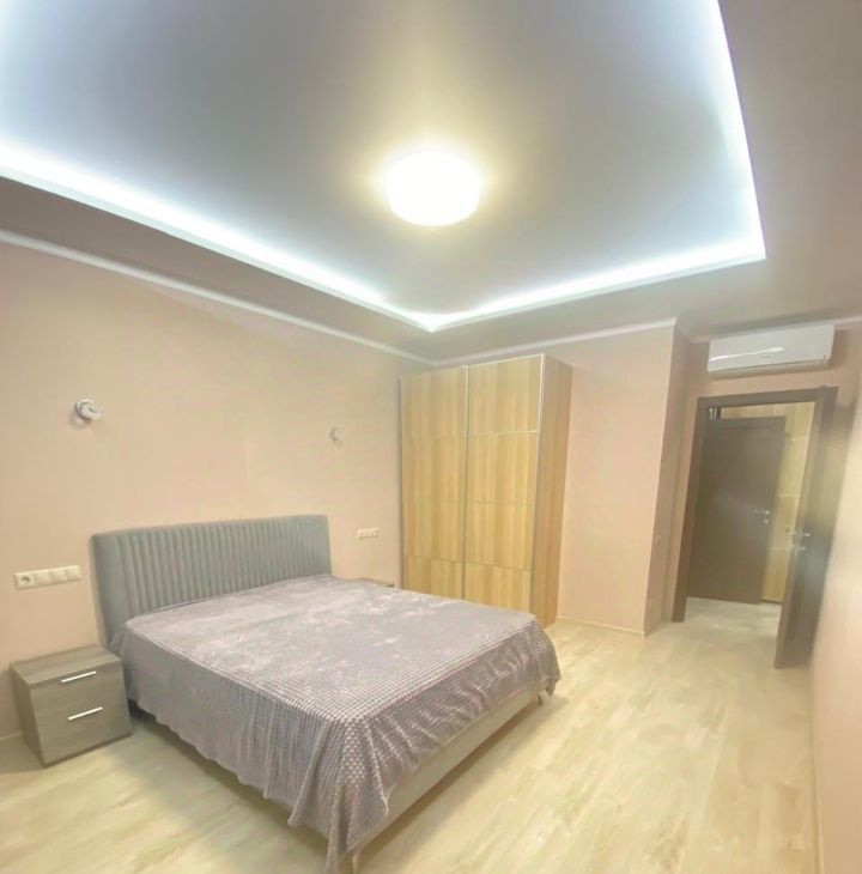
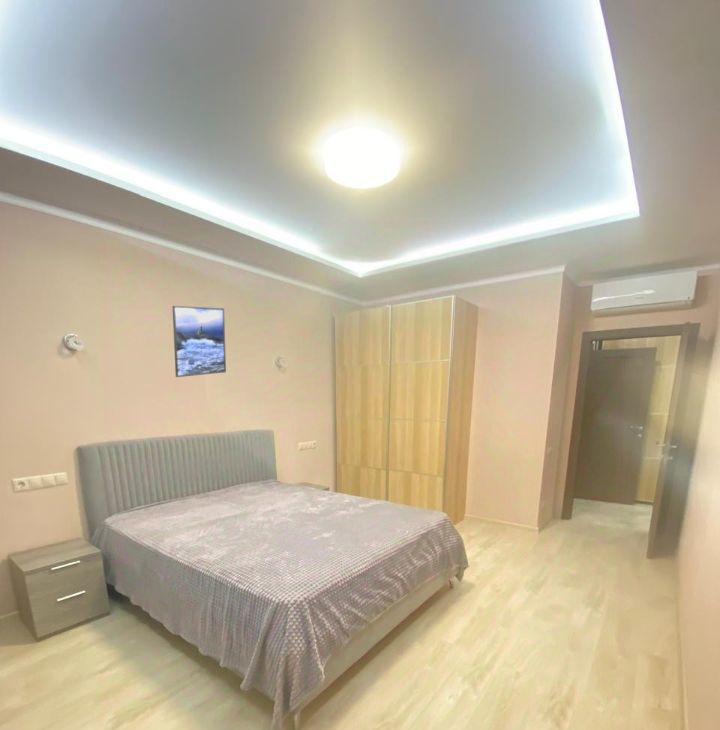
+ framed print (200, 341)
